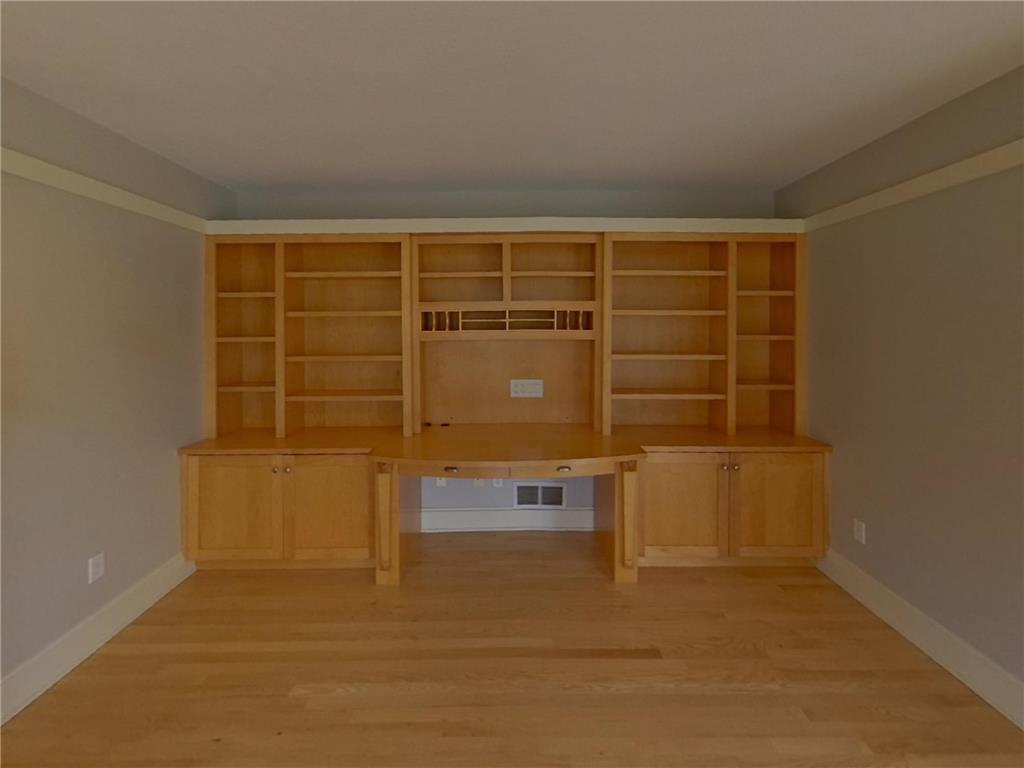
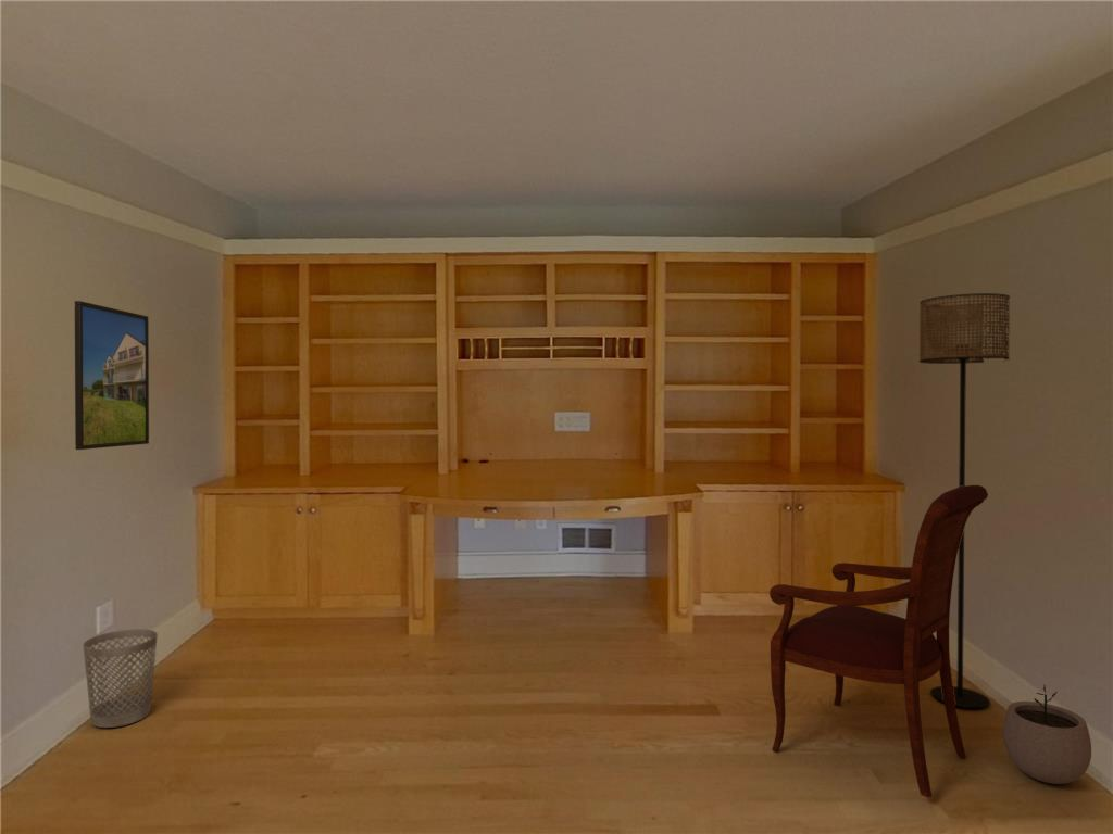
+ plant pot (1046, 732)
+ armchair (868, 614)
+ wastebasket (121, 678)
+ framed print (114, 378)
+ floor lamp (961, 485)
